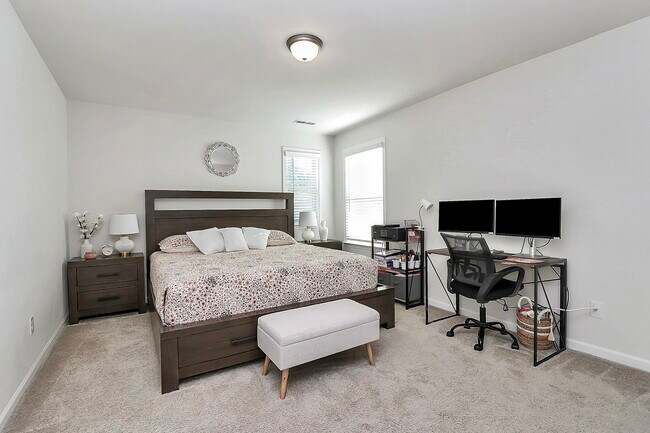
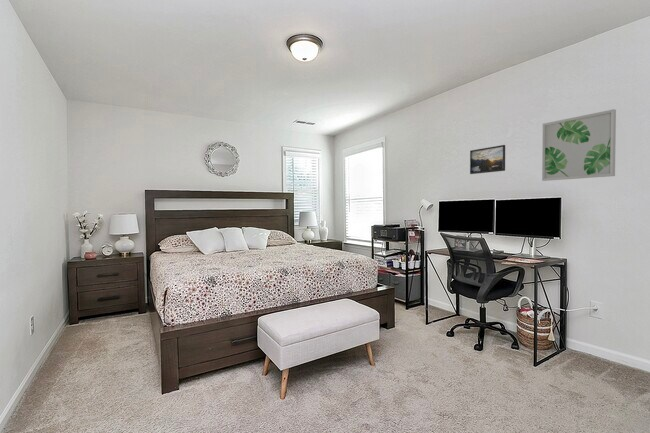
+ wall art (576, 148)
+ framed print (486, 160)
